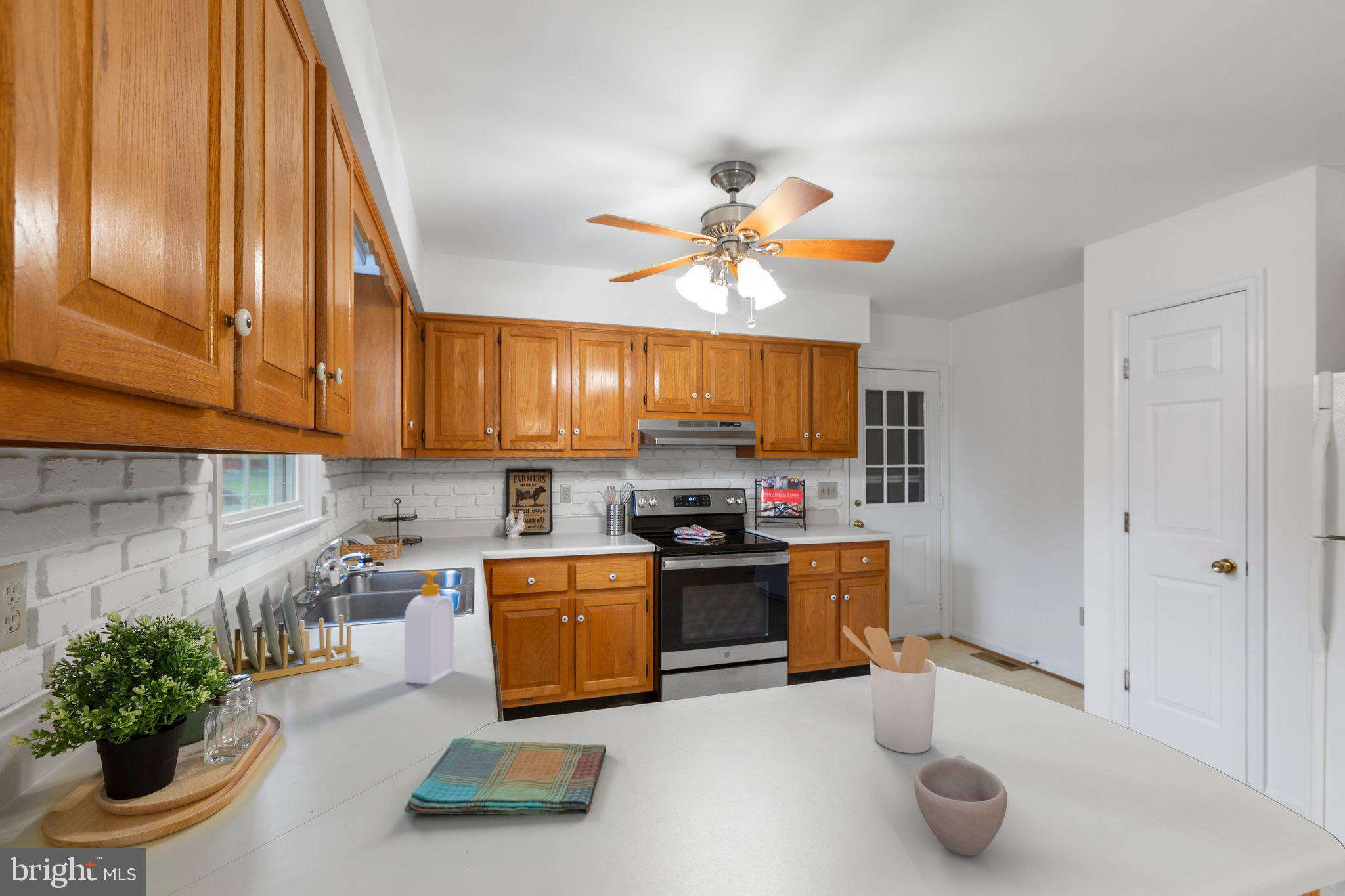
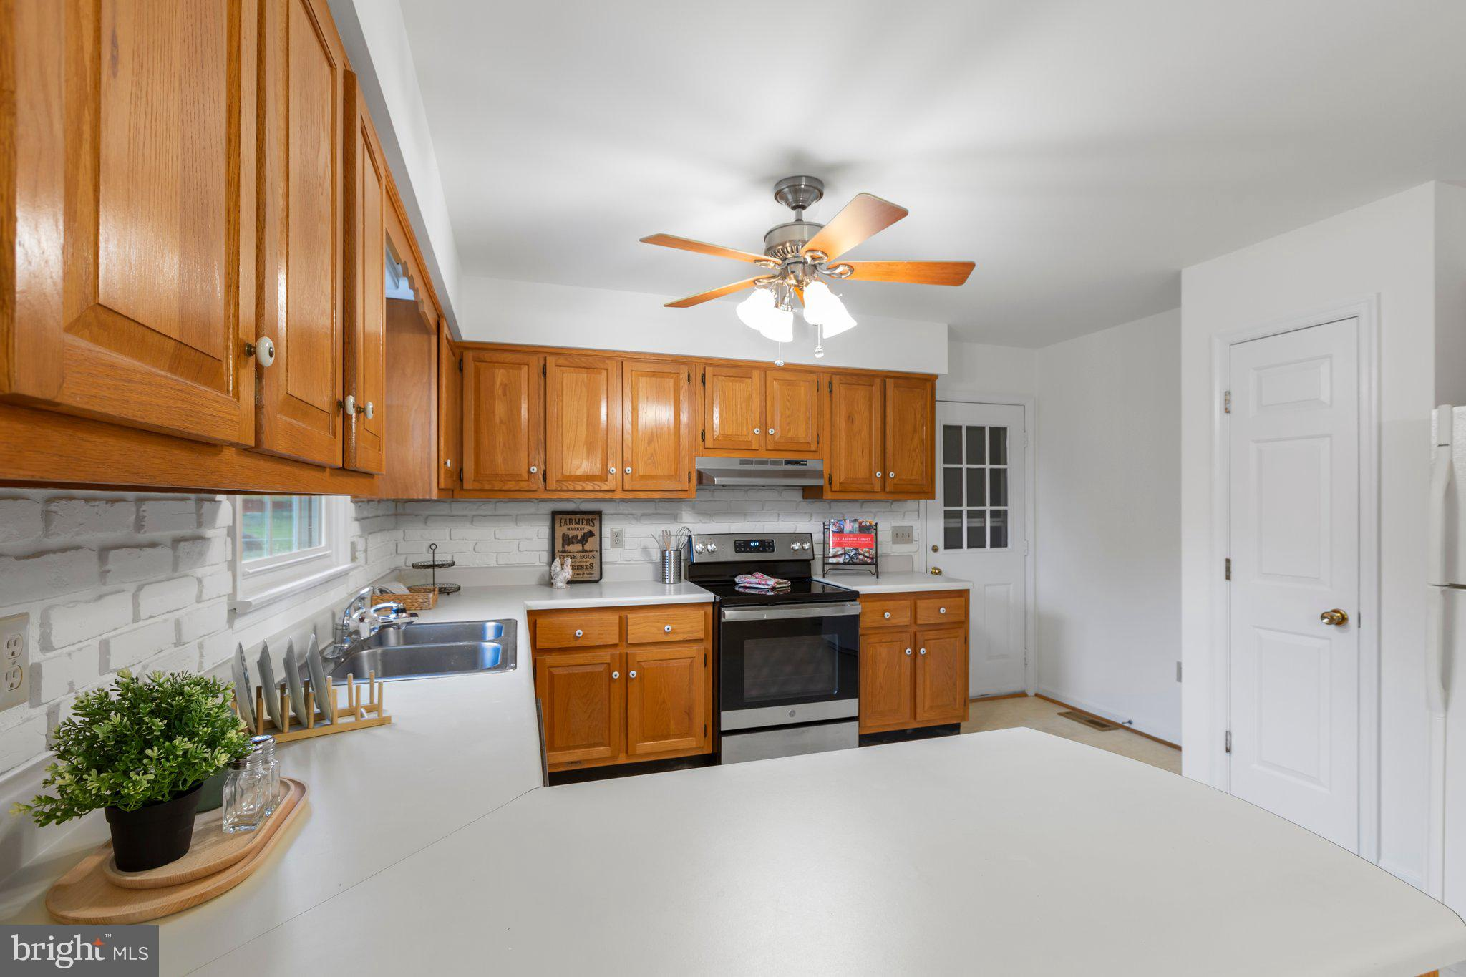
- cup (958, 804)
- utensil holder (886, 683)
- dish towel (514, 772)
- soap bottle (428, 624)
